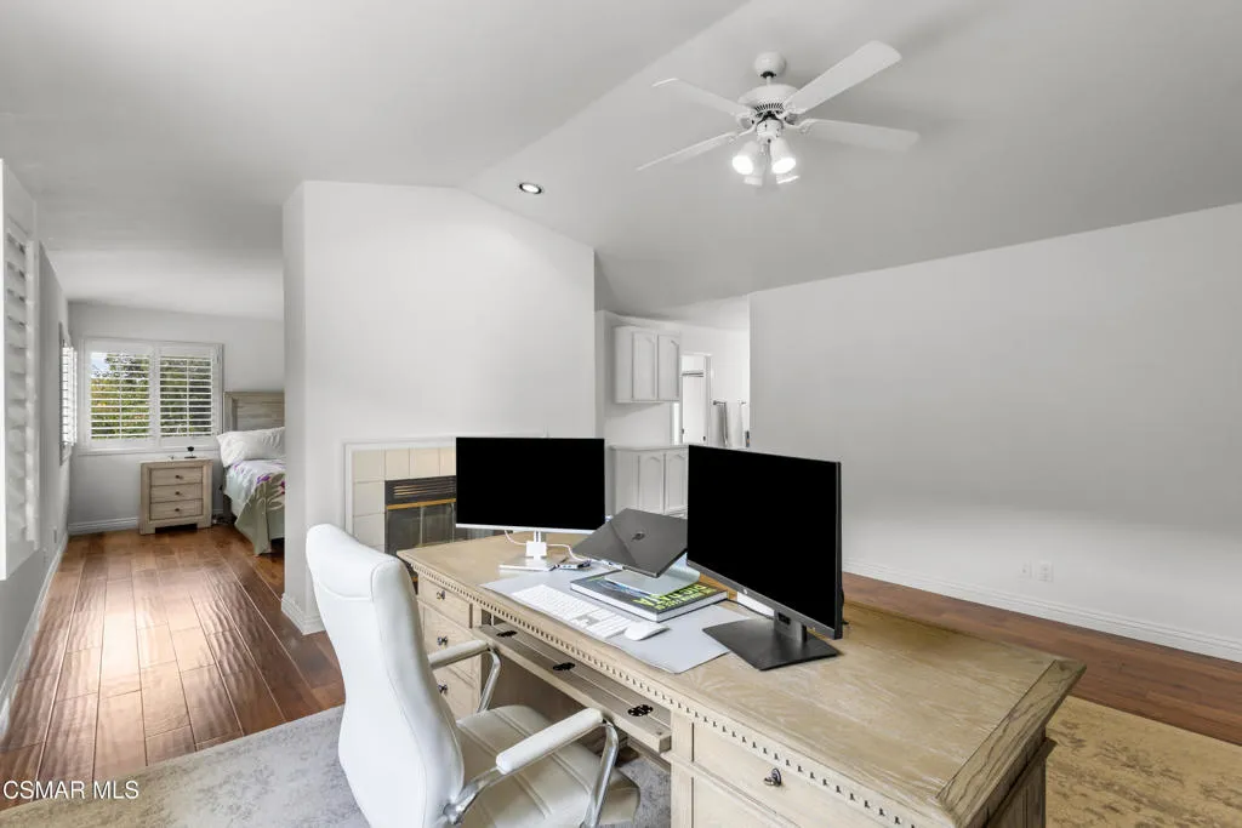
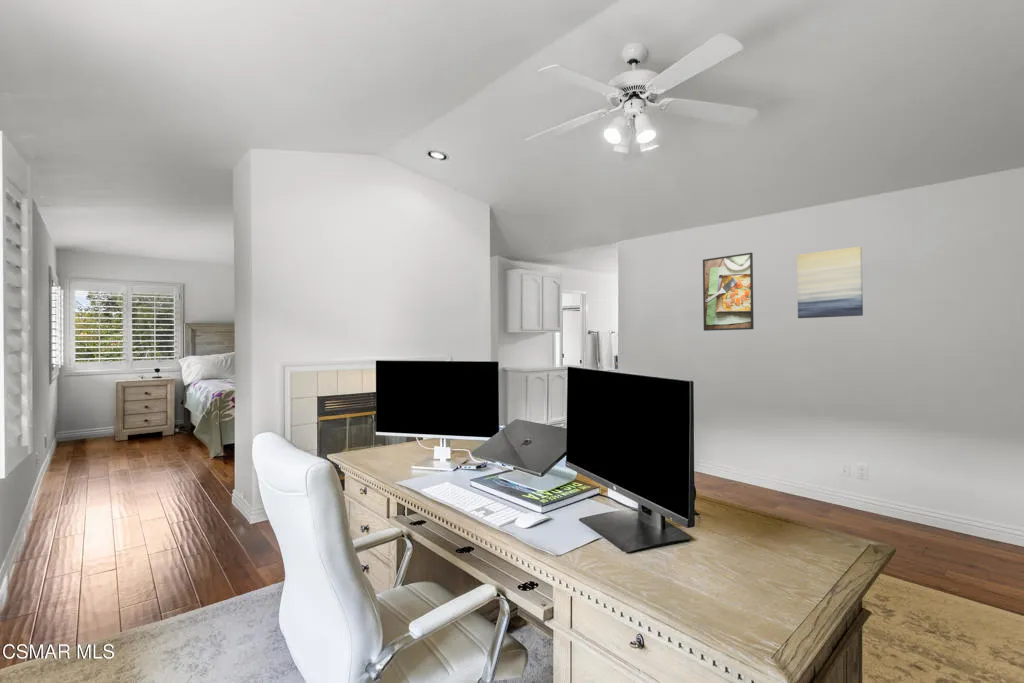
+ wall art (828, 284)
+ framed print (727, 293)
